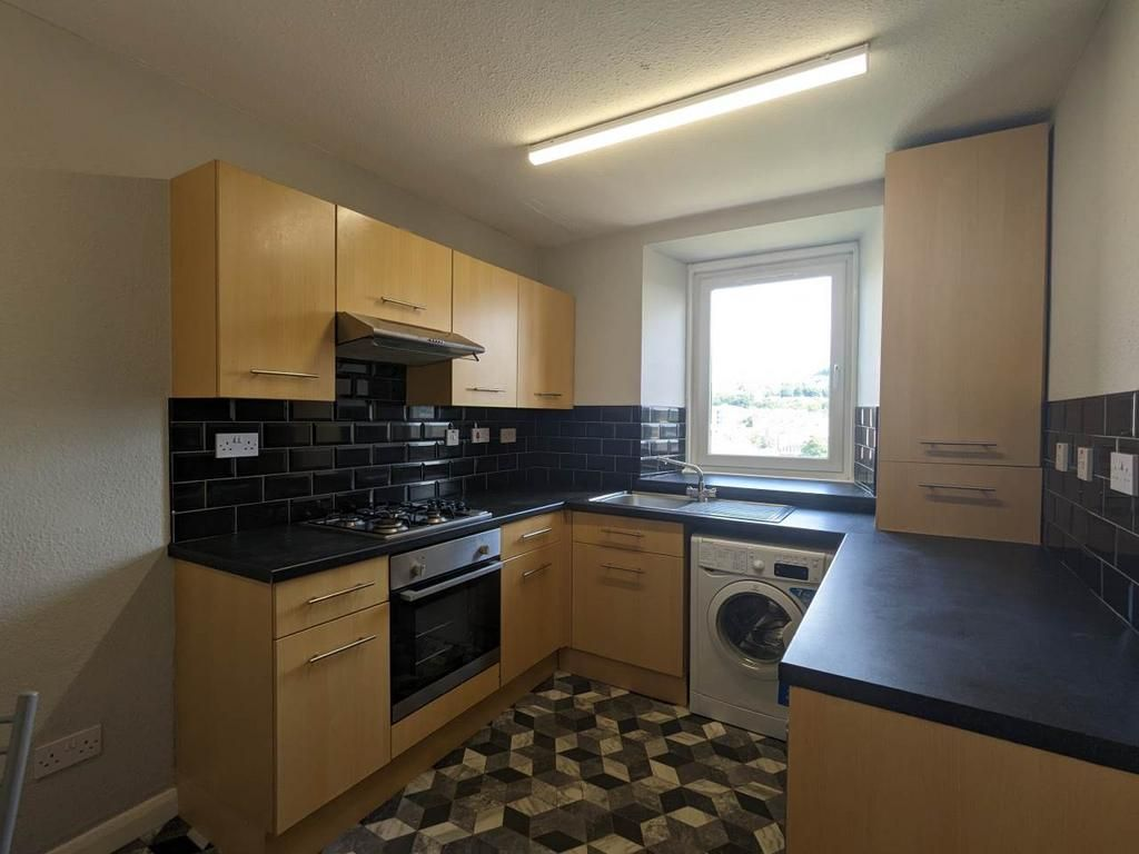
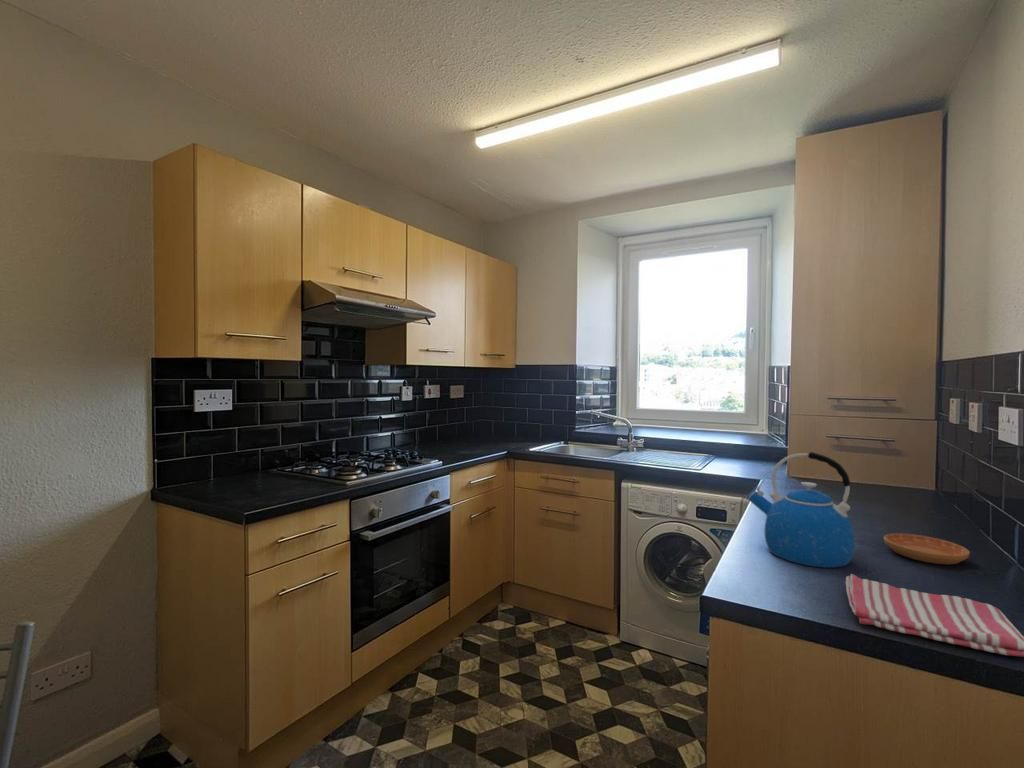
+ dish towel (928, 611)
+ kettle (797, 501)
+ saucer (924, 549)
